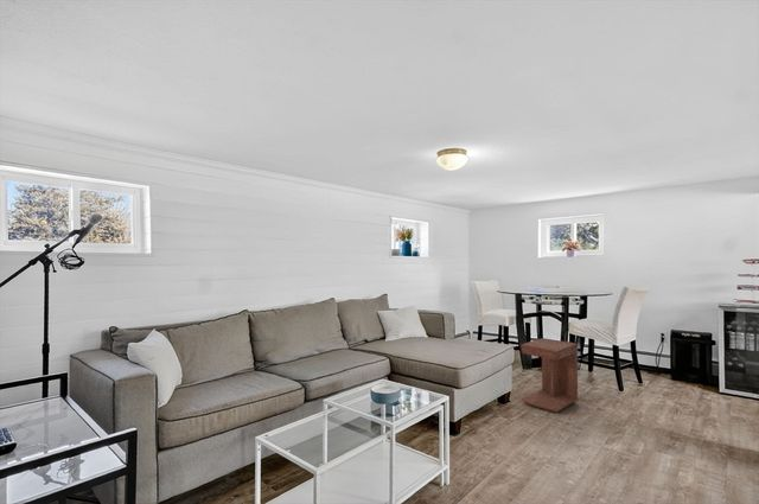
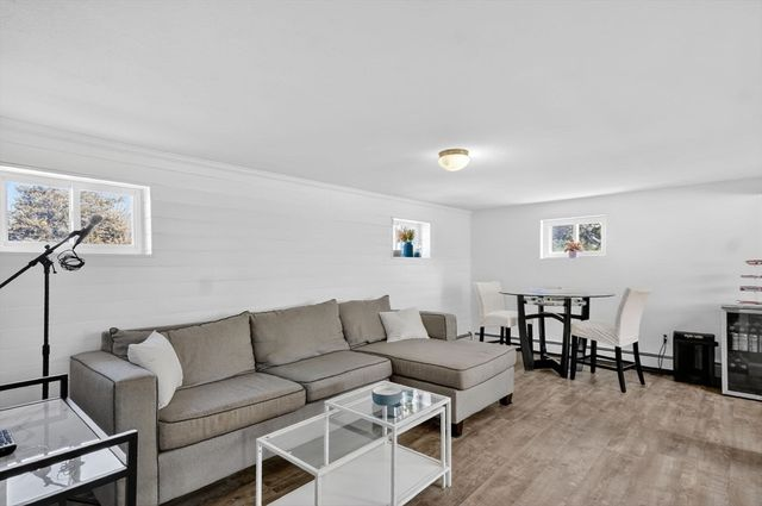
- side table (549, 374)
